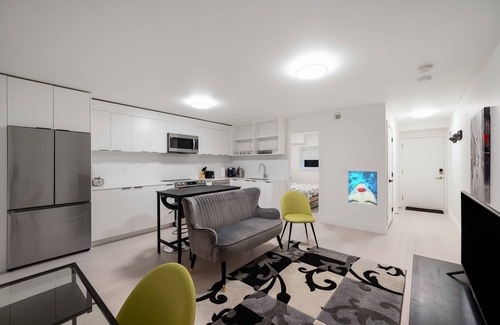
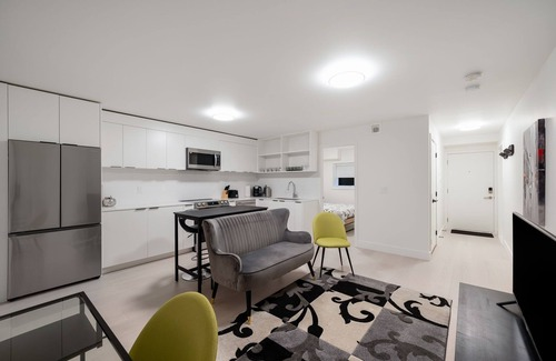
- wall art (362, 187)
